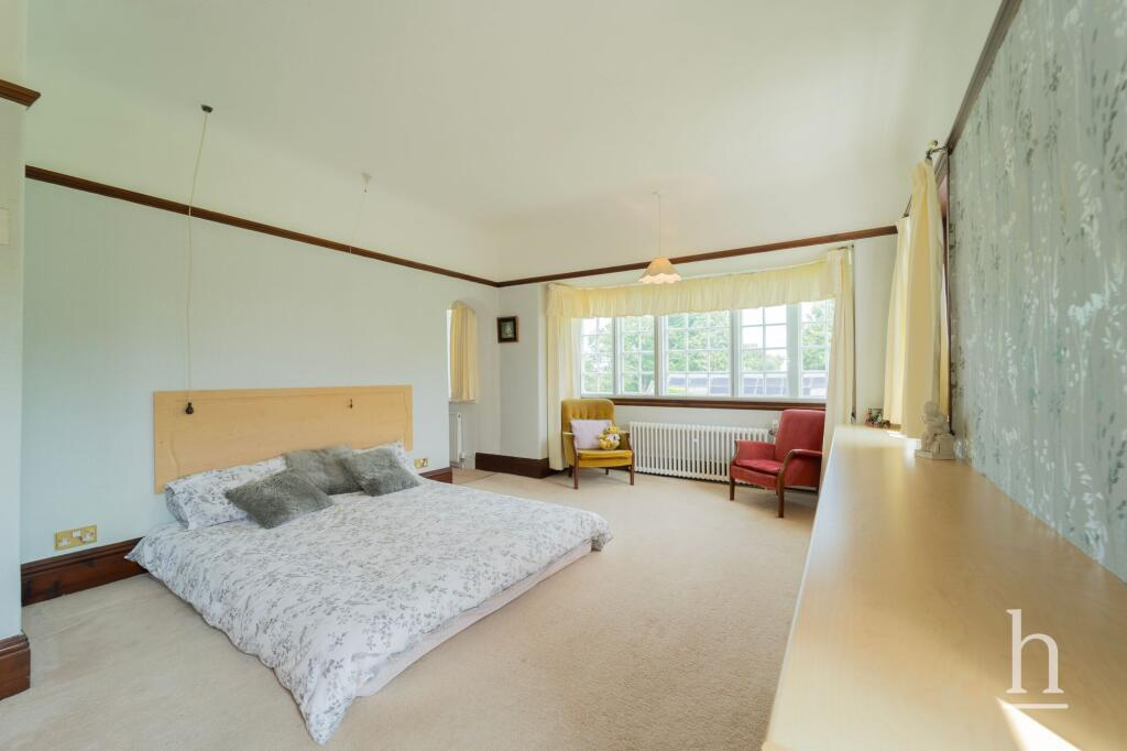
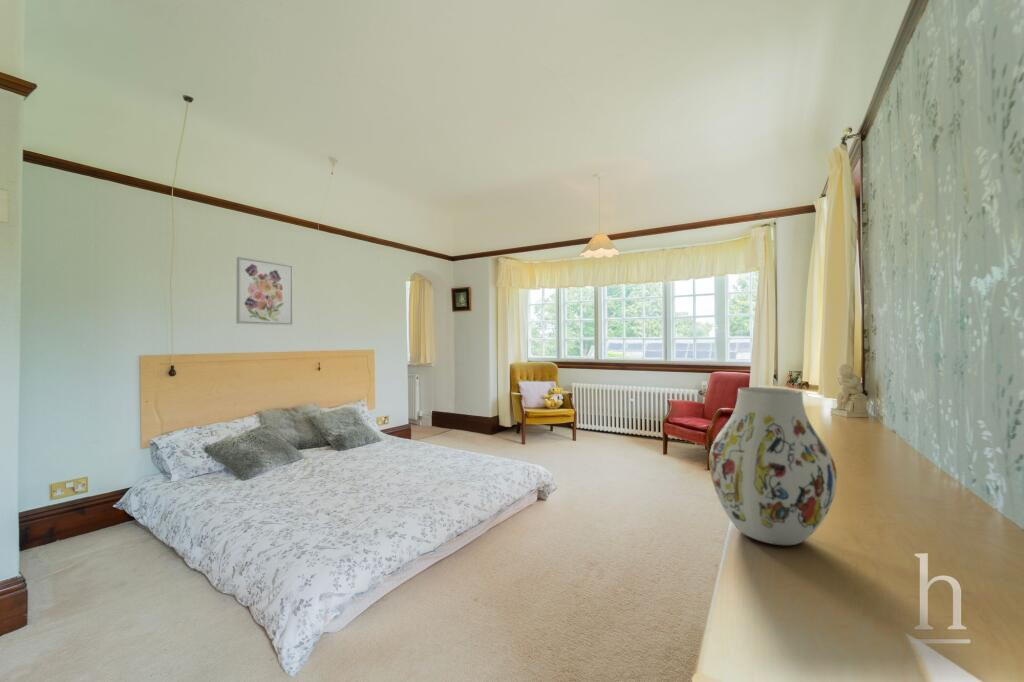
+ wall art (266, 292)
+ vase (768, 462)
